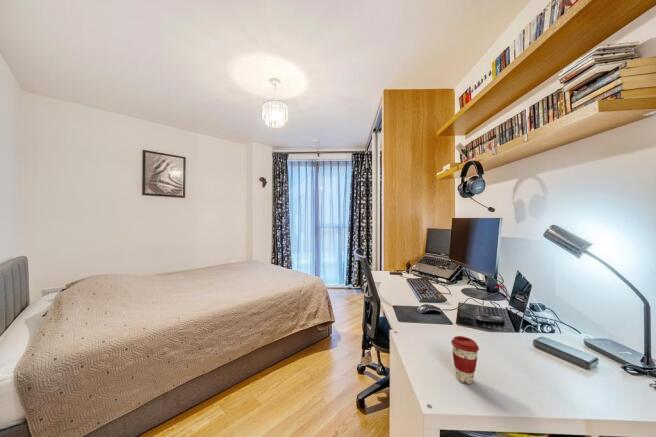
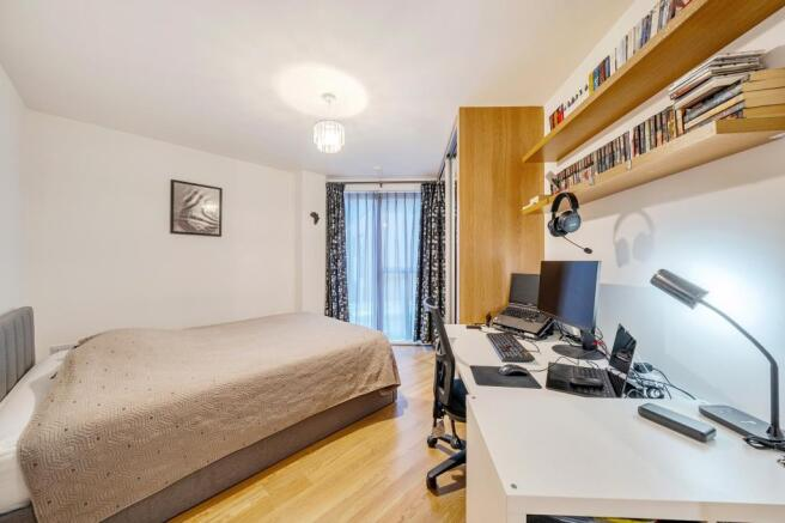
- coffee cup (464, 359)
